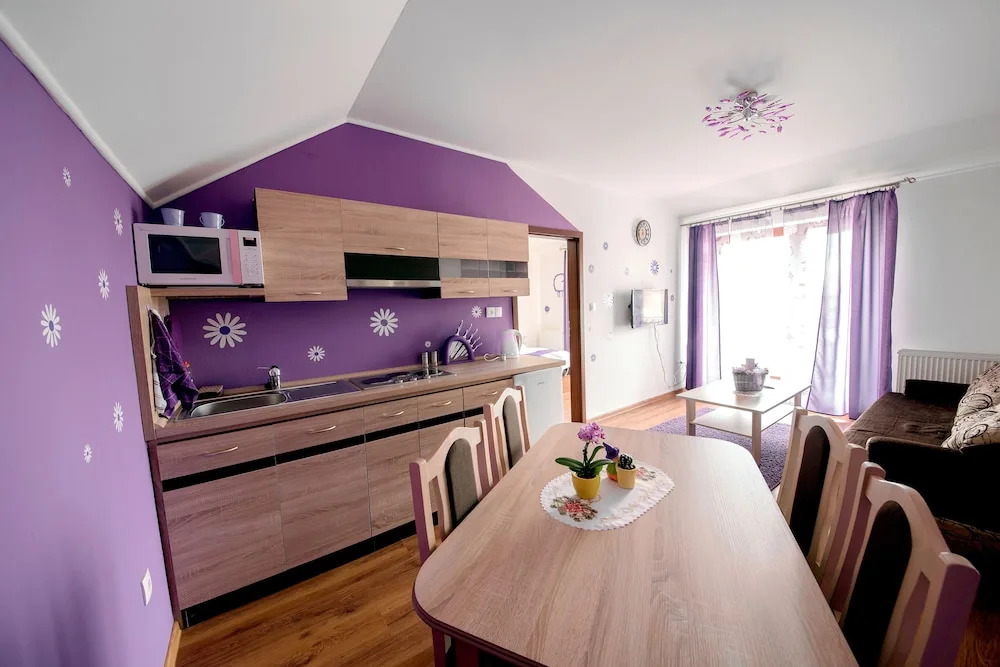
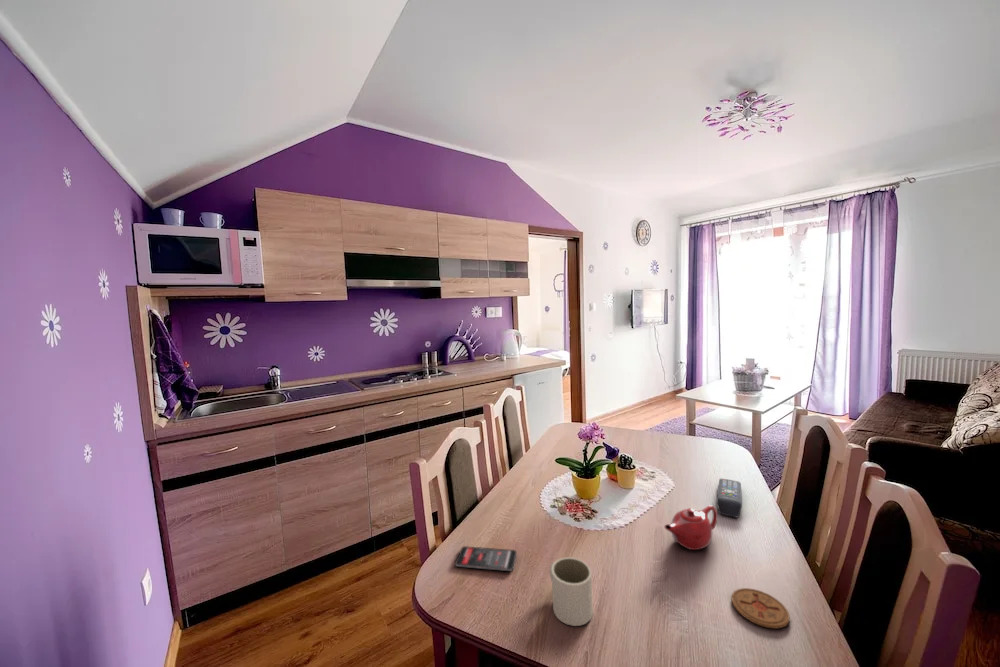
+ remote control (729, 494)
+ coaster (759, 607)
+ smartphone (486, 558)
+ teapot (692, 525)
+ mug (566, 584)
